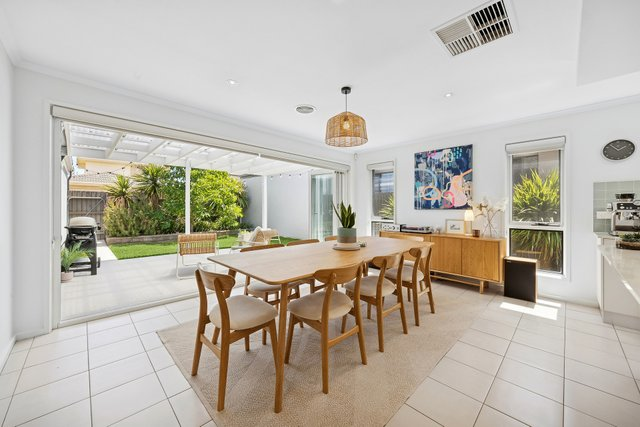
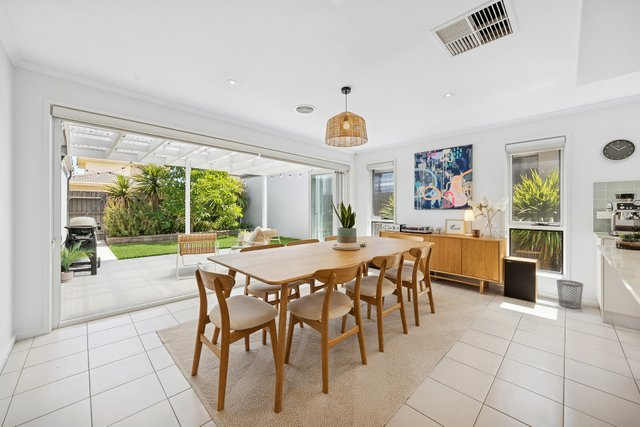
+ wastebasket (569, 293)
